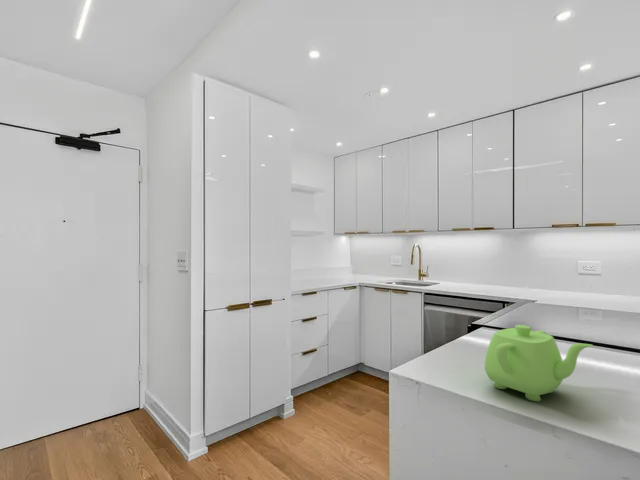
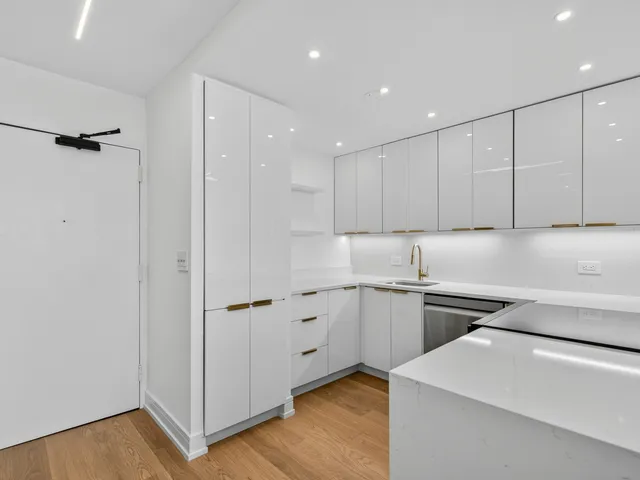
- teapot (536, 360)
